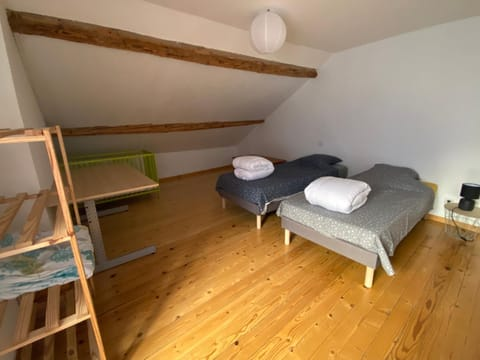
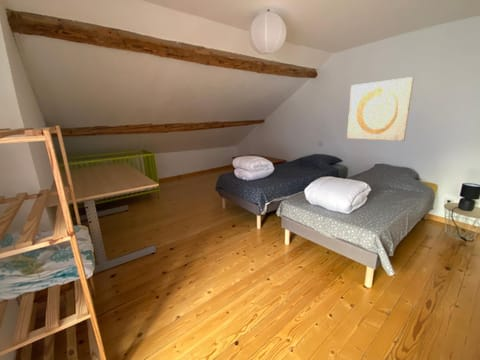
+ wall art (376, 111)
